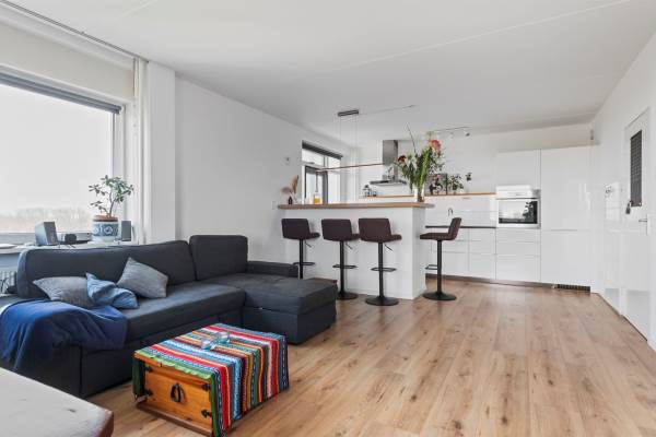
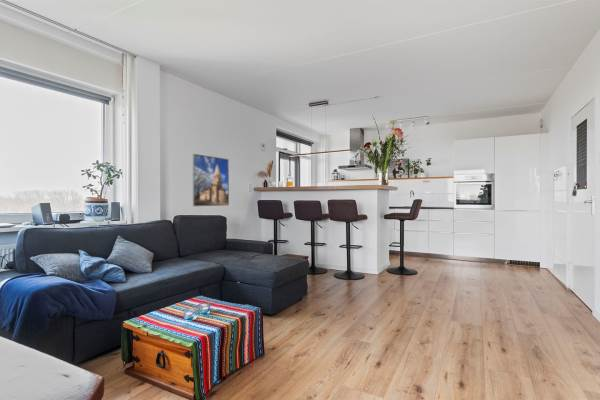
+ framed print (211, 181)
